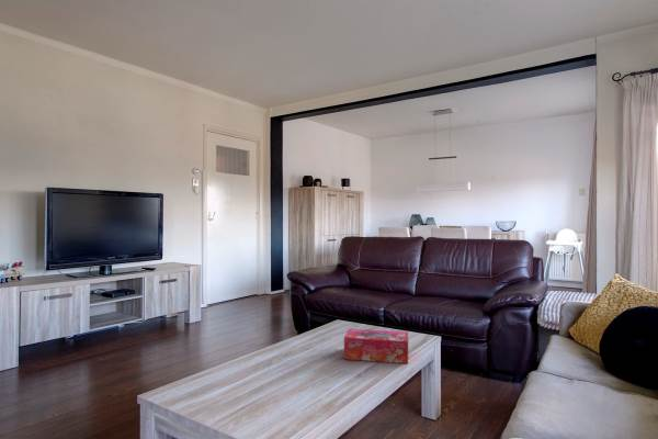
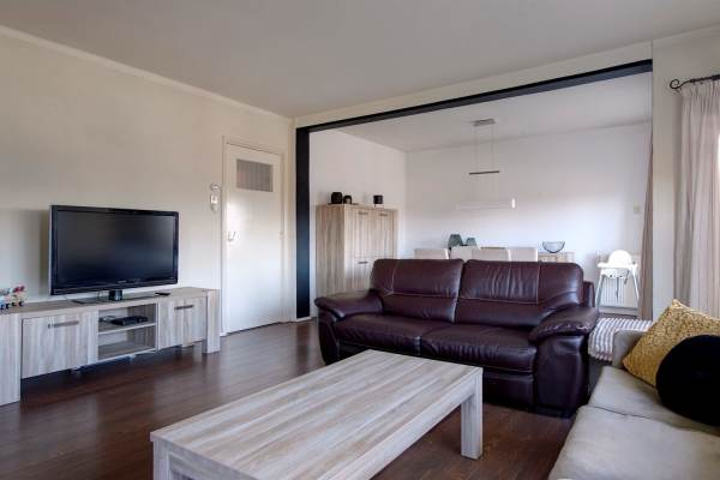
- tissue box (376, 345)
